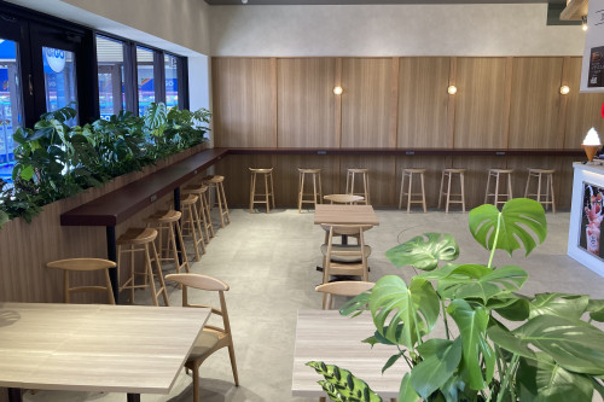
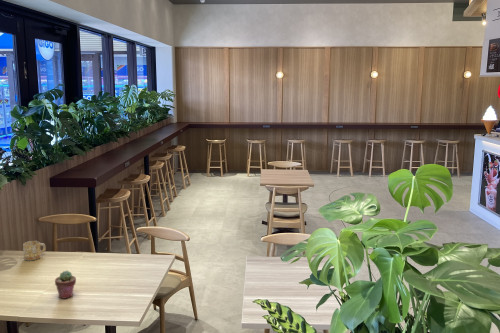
+ mug (34, 249)
+ potted succulent (65, 283)
